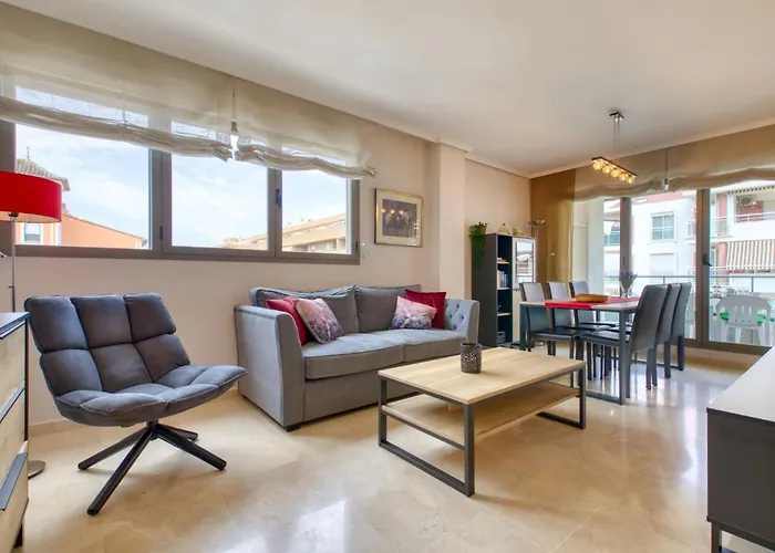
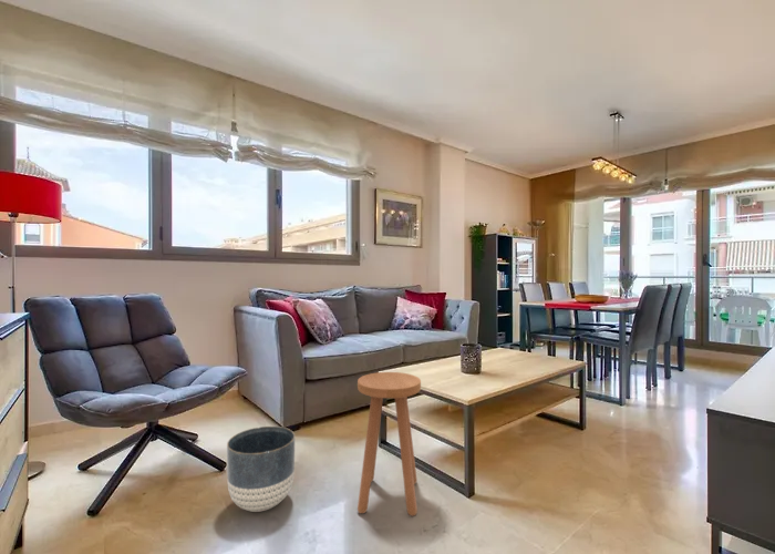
+ stool (399, 437)
+ planter (261, 471)
